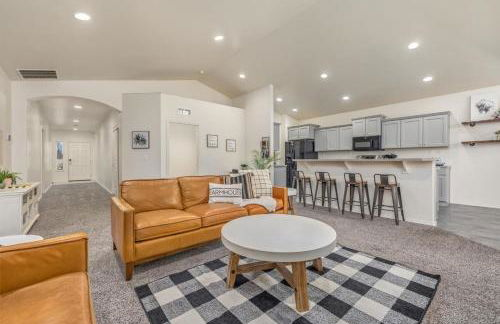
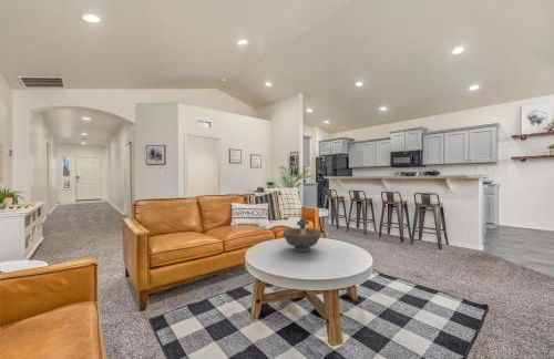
+ decorative bowl (301, 233)
